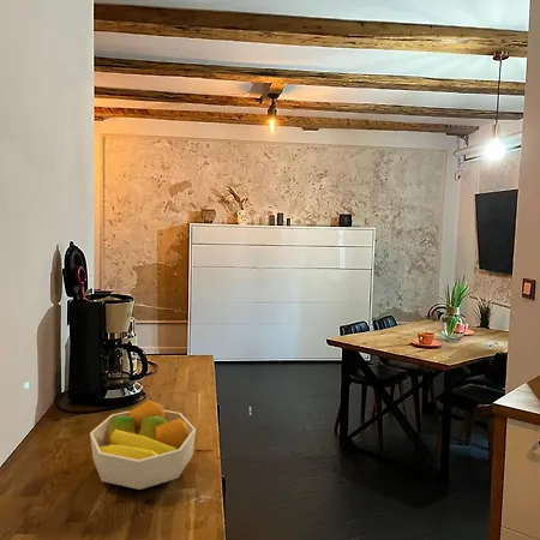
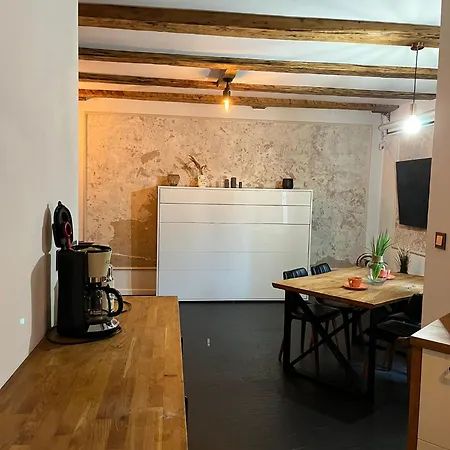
- fruit bowl (143, 440)
